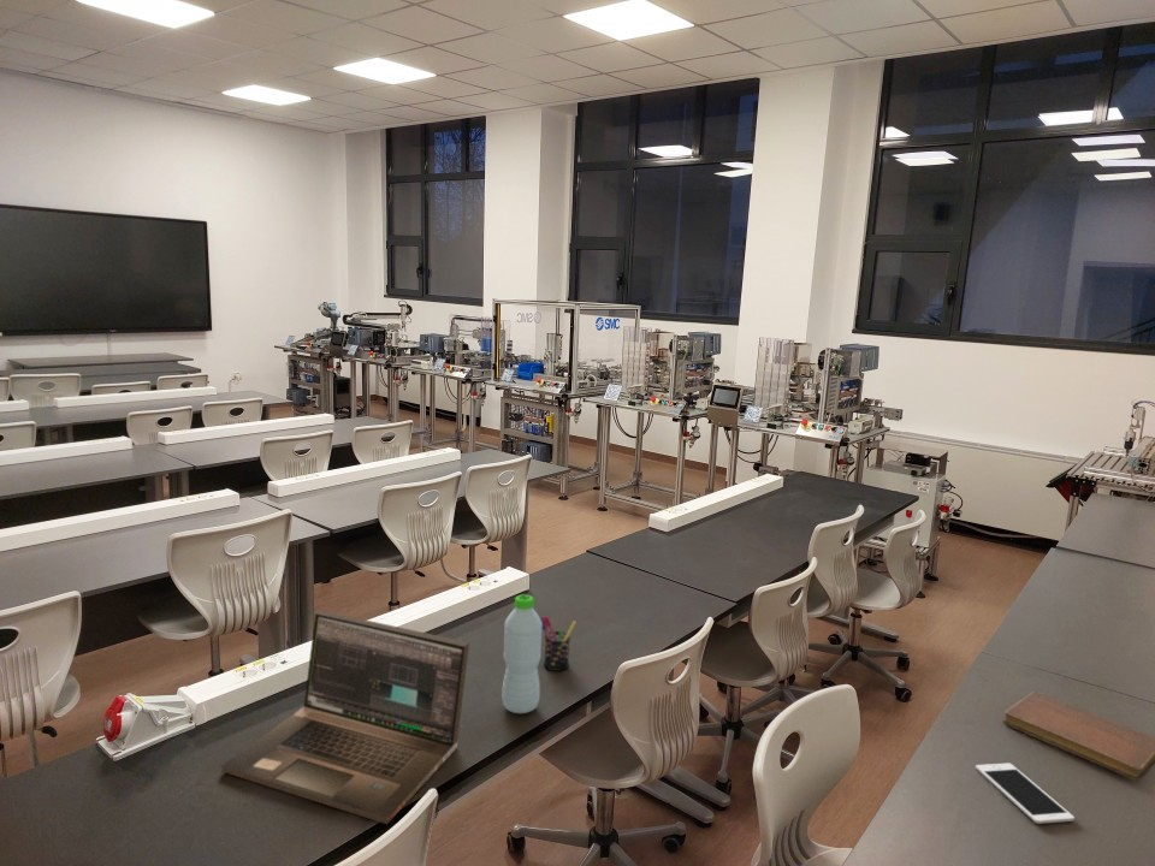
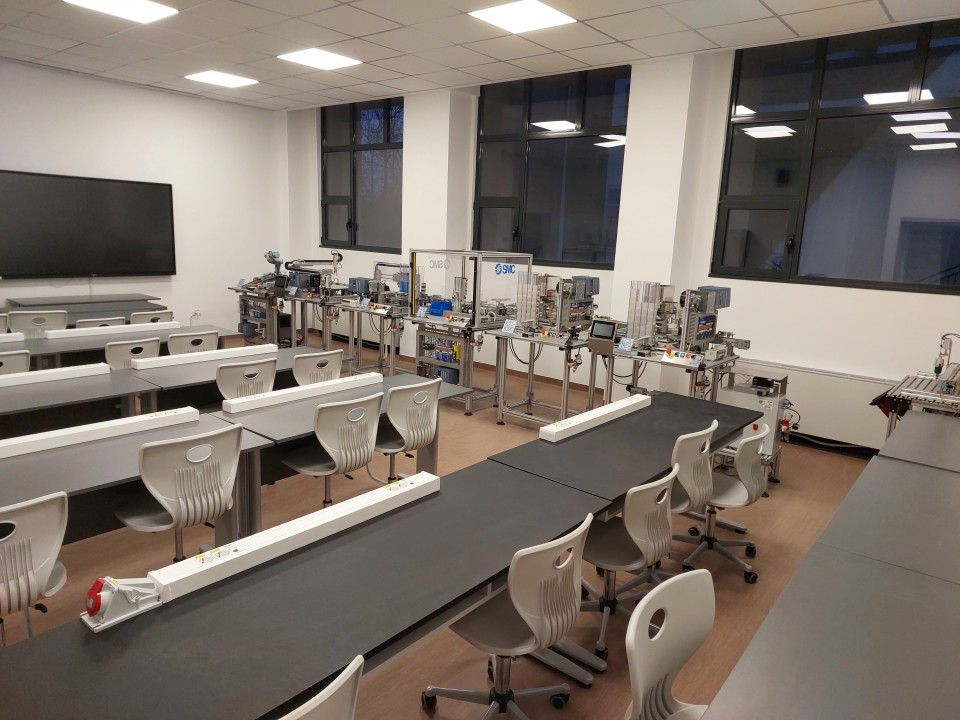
- pen holder (556, 641)
- cell phone (1021, 791)
- water bottle (522, 653)
- notebook (1082, 731)
- laptop (350, 704)
